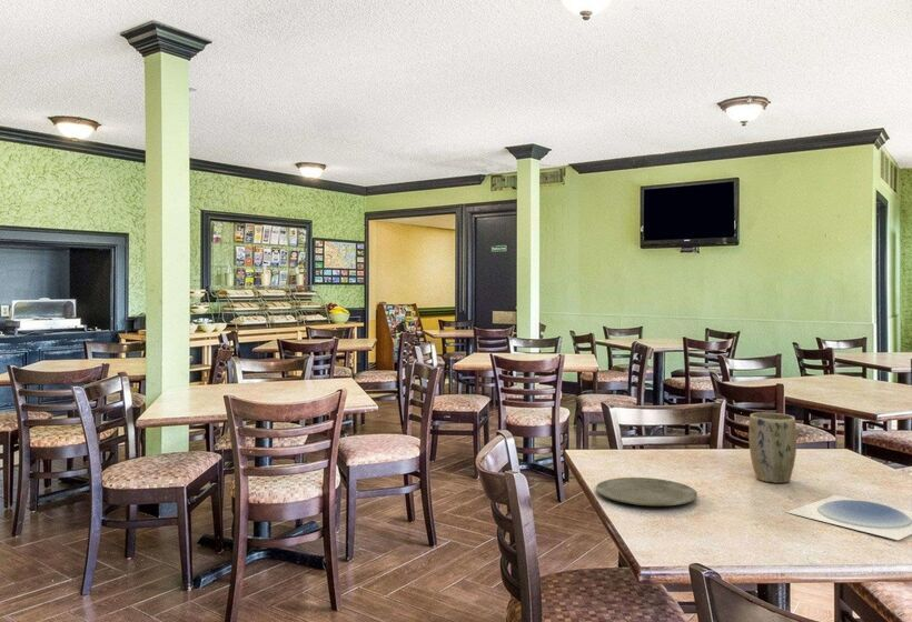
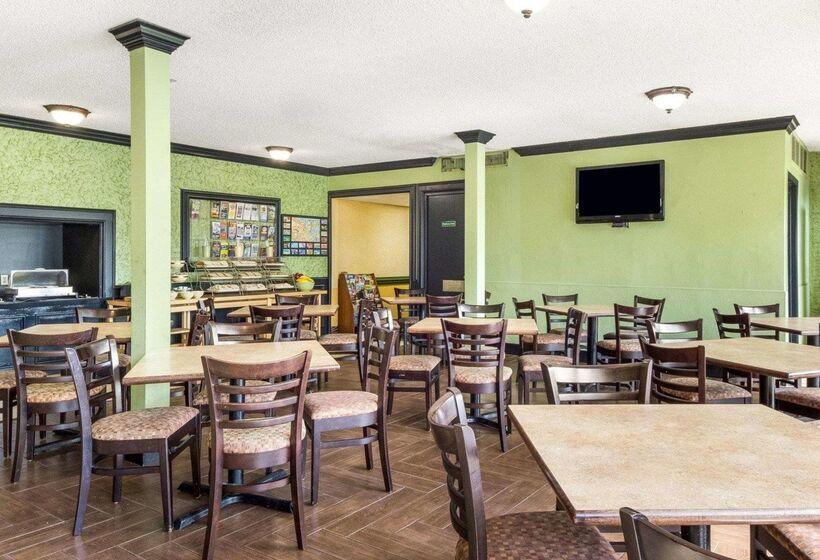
- plate (863, 510)
- plant pot (772, 447)
- plate (645, 492)
